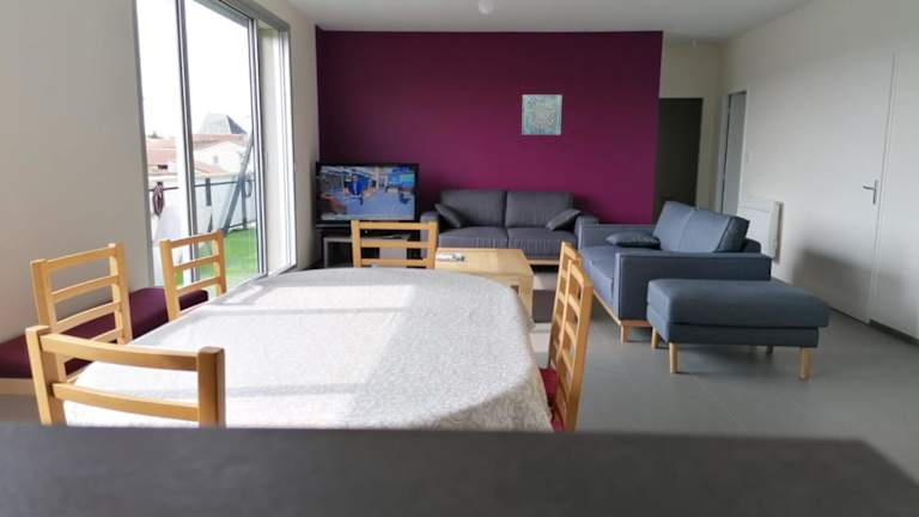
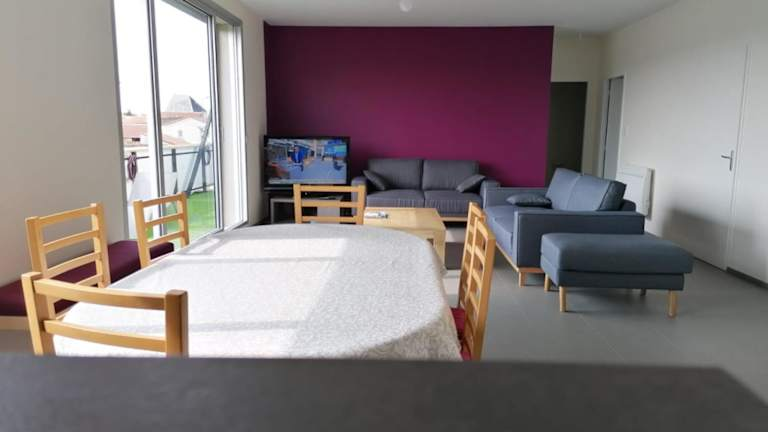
- wall art (541, 115)
